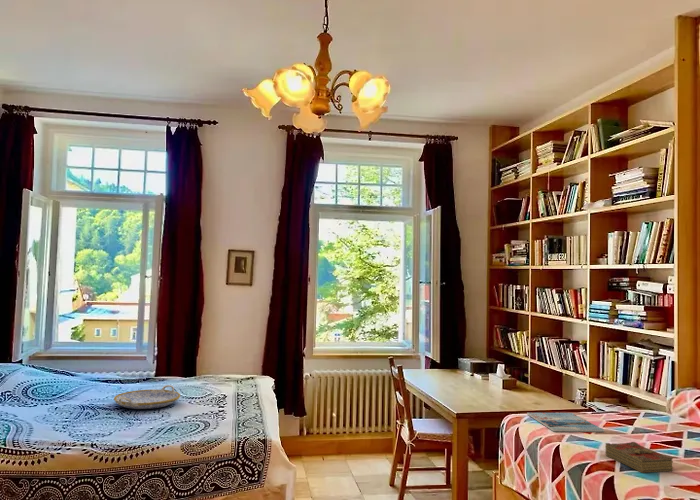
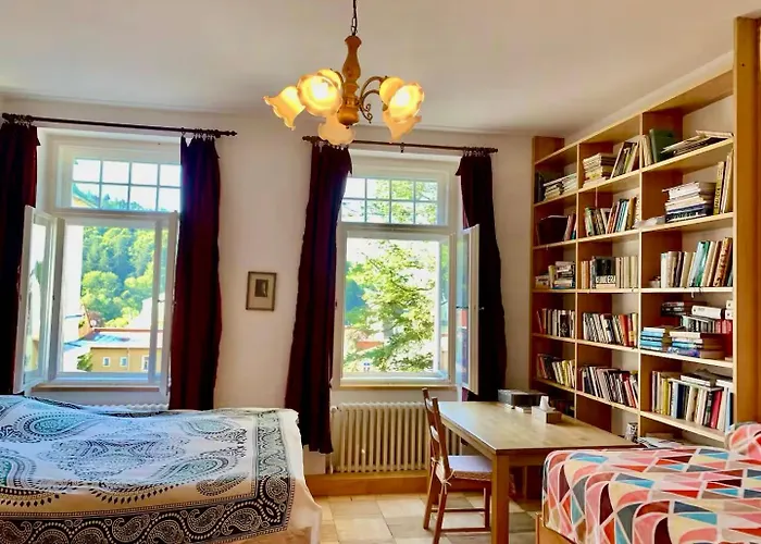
- book (638, 455)
- magazine (563, 421)
- serving tray (147, 397)
